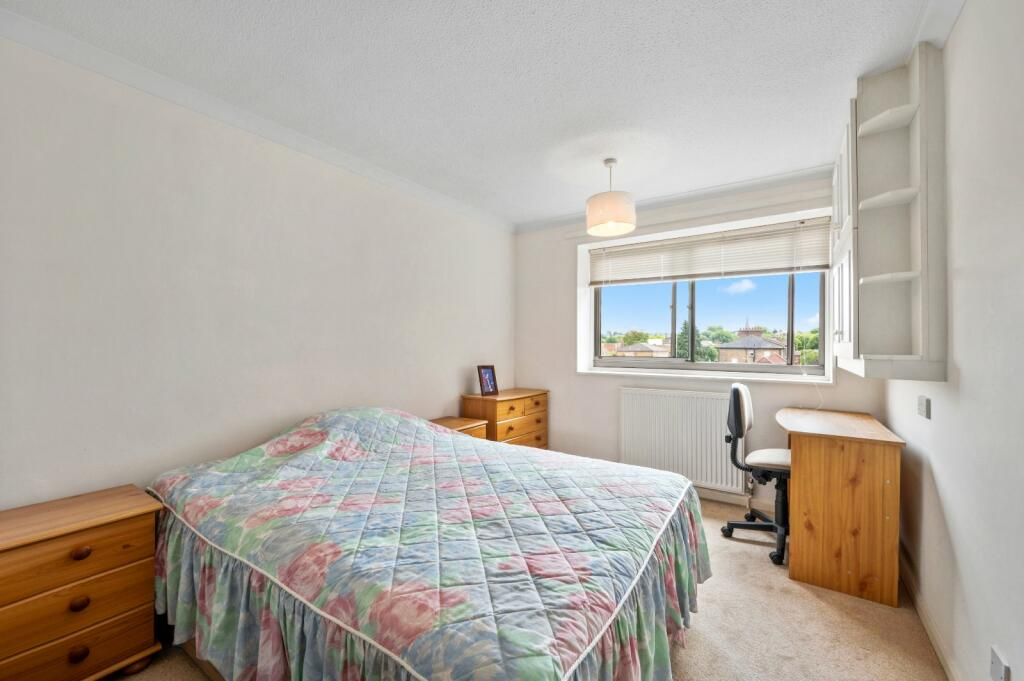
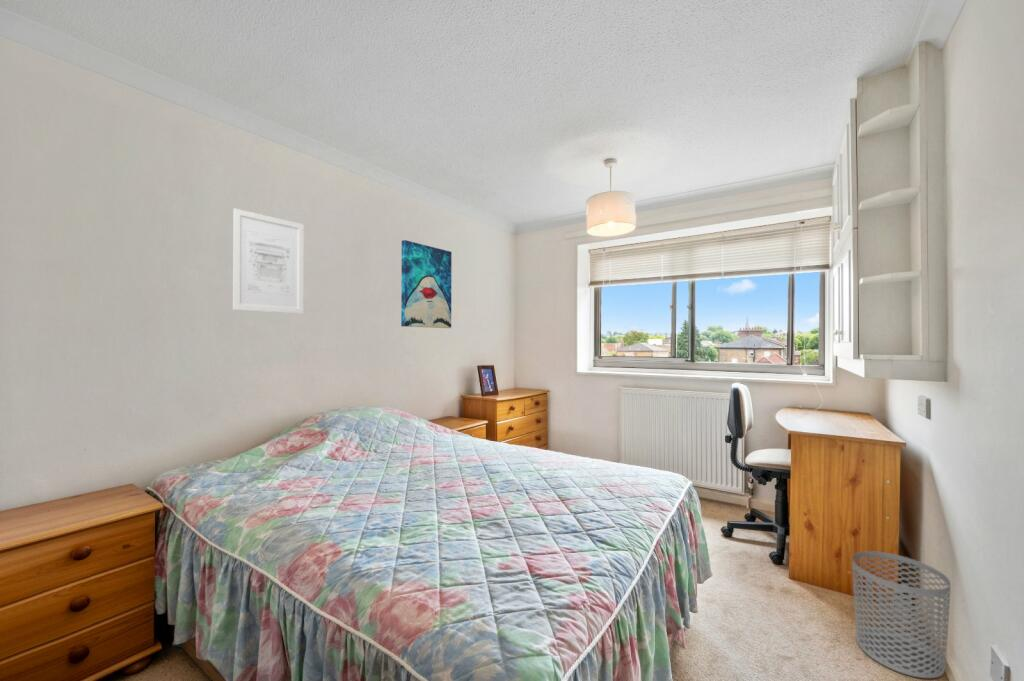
+ wall art (270, 264)
+ wall art (427, 286)
+ waste bin (898, 611)
